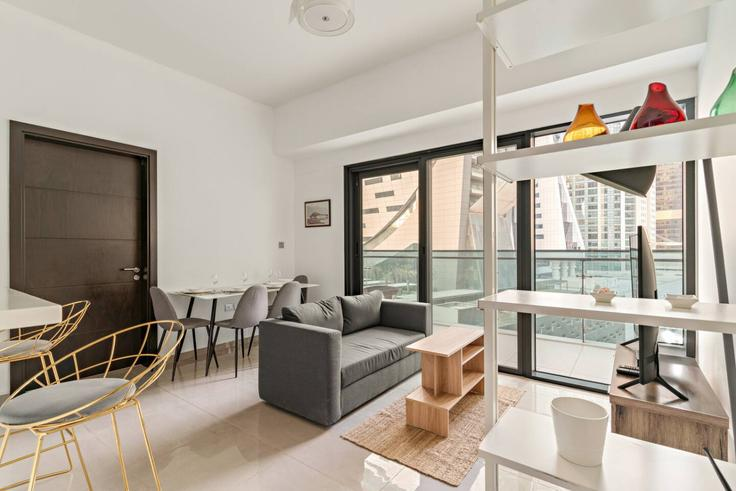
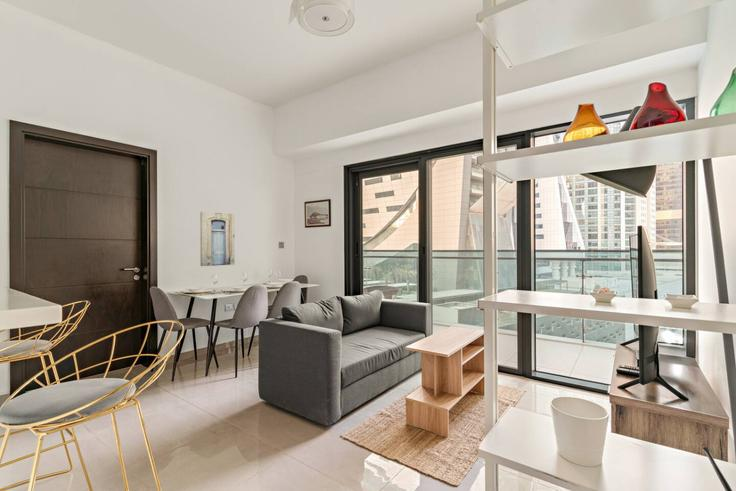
+ wall art (217, 239)
